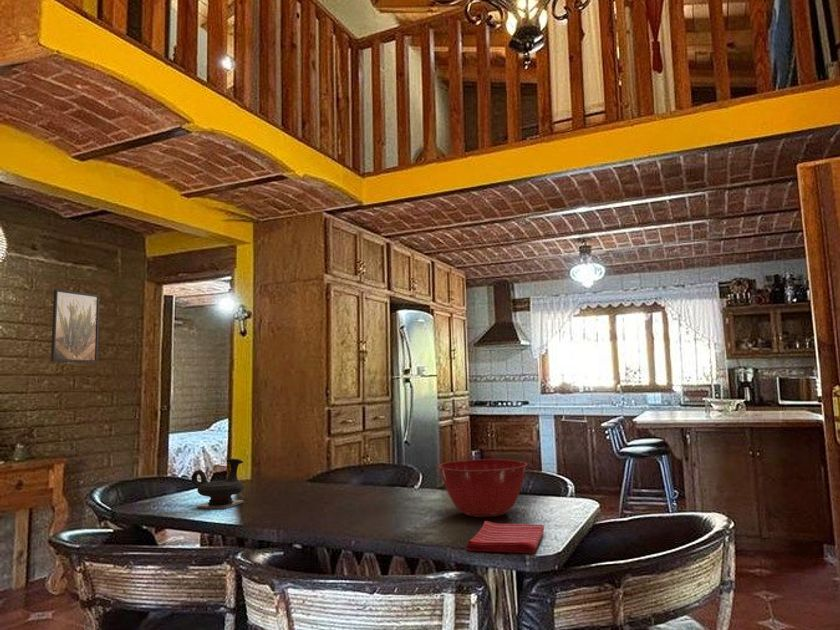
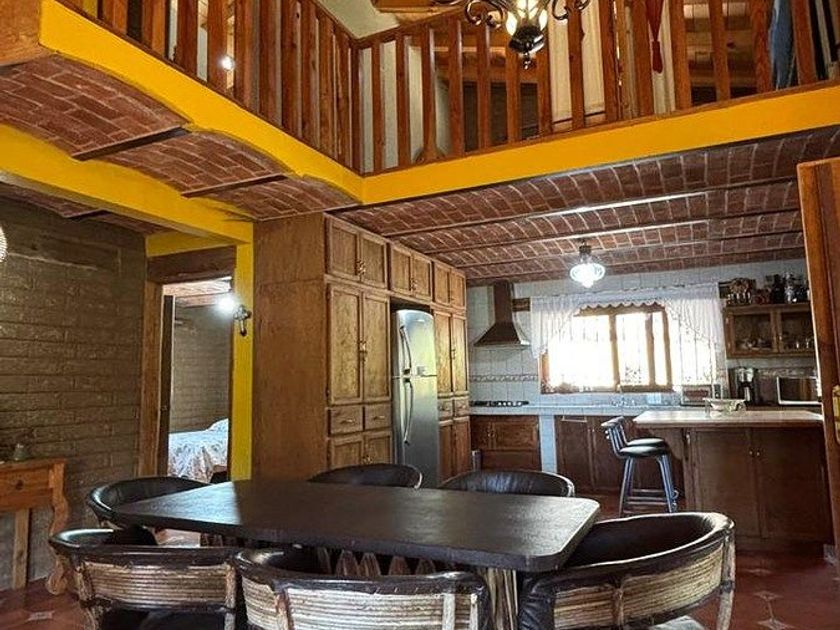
- teapot (218, 482)
- dish towel (507, 535)
- mixing bowl (483, 488)
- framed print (76, 326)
